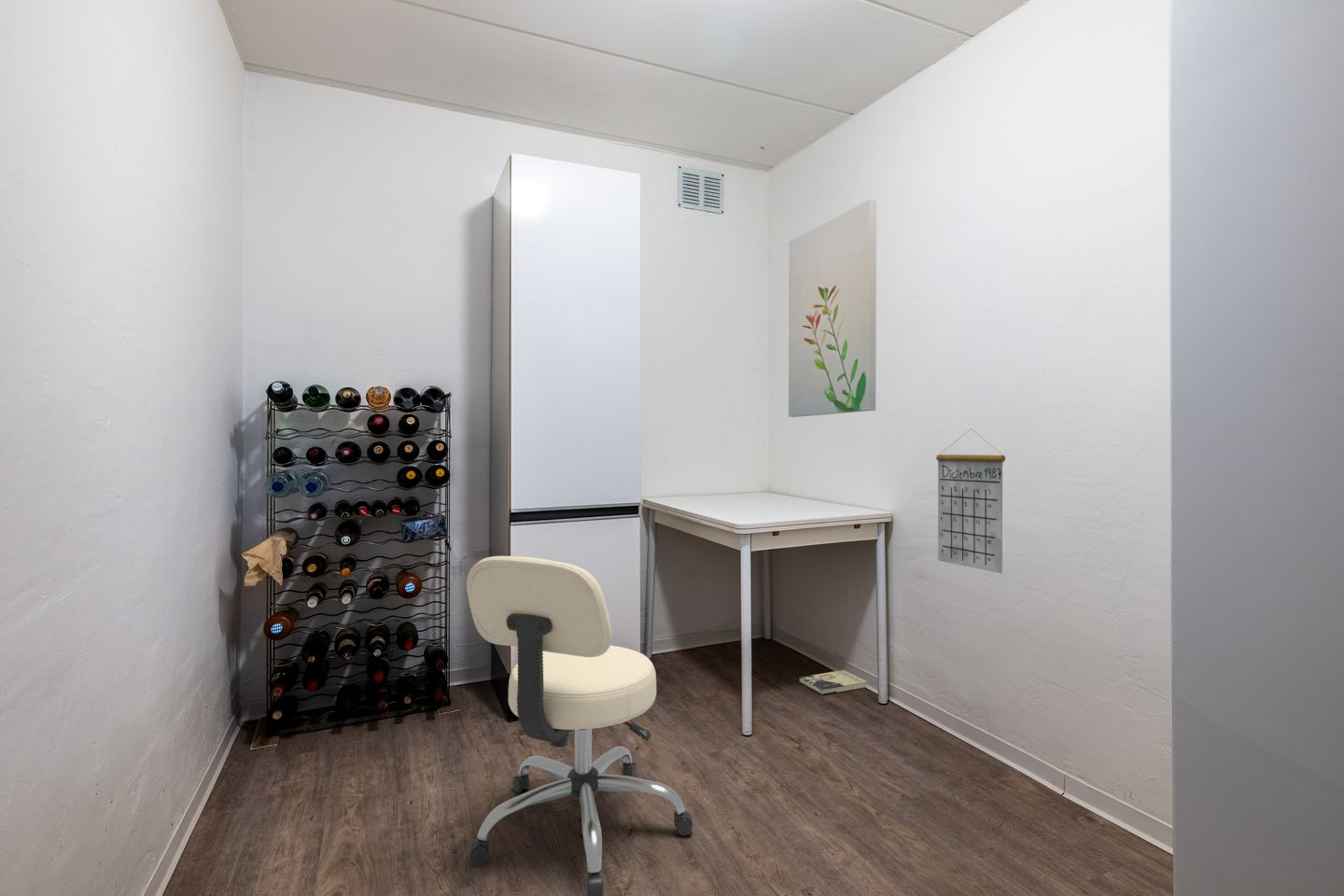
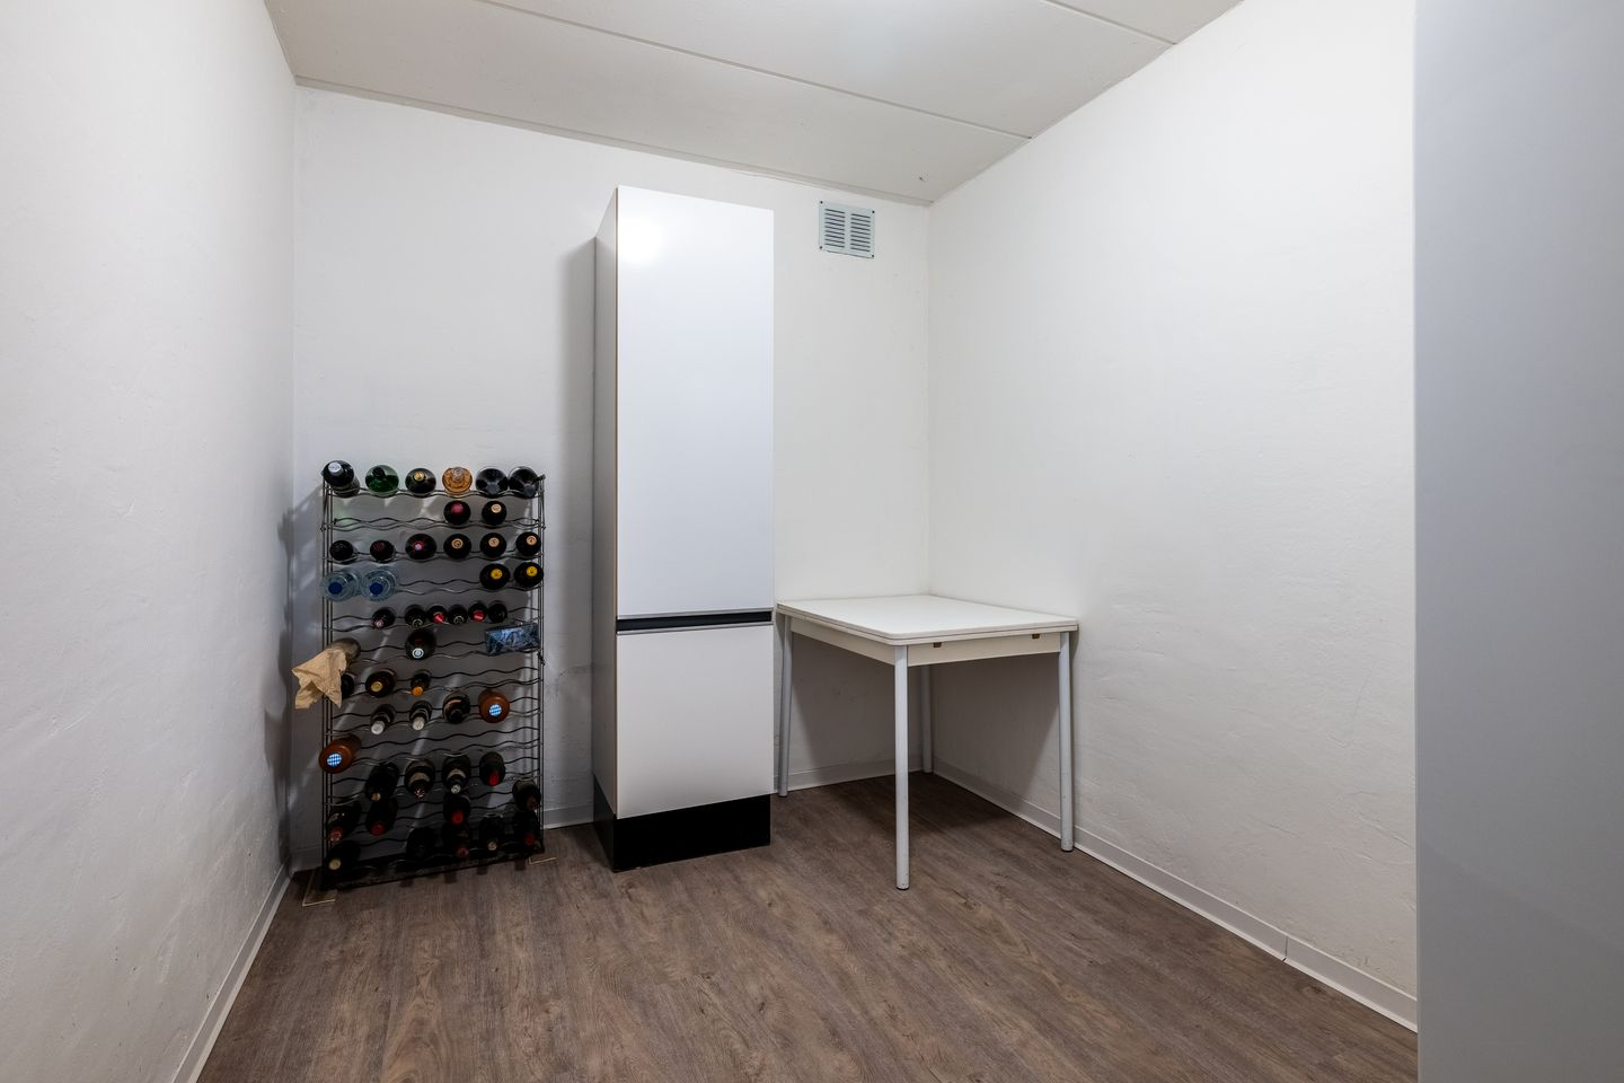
- wall art (828, 317)
- book (833, 681)
- calendar (969, 497)
- chair (585, 683)
